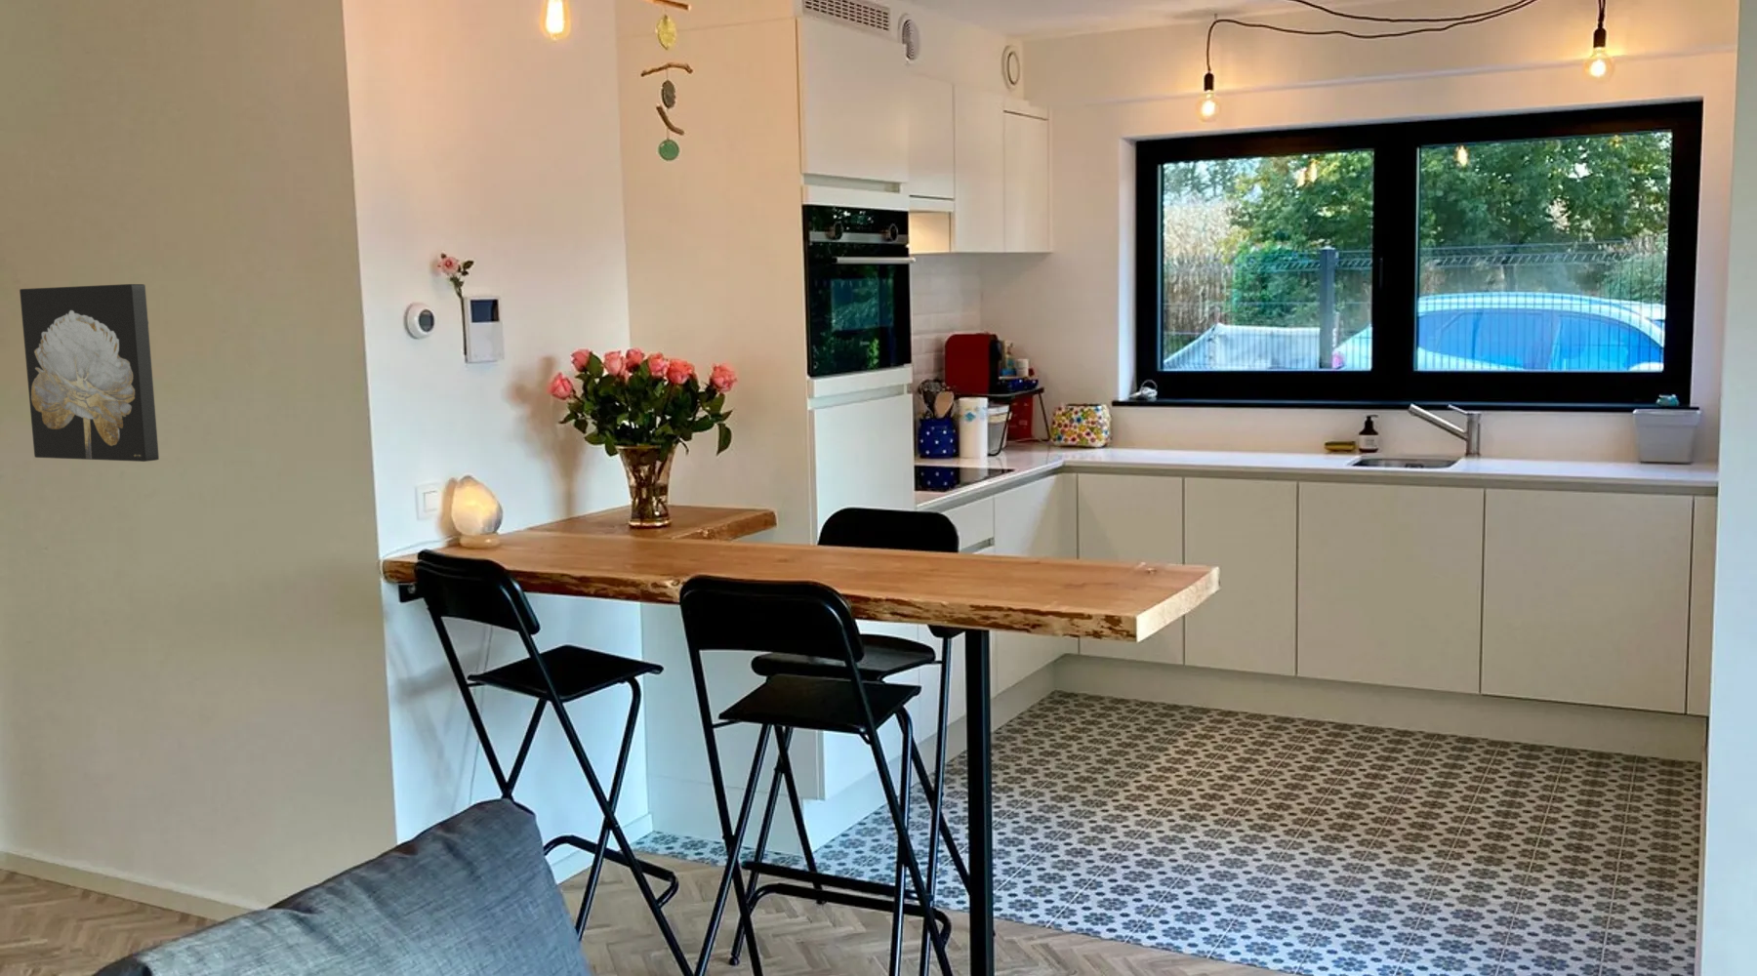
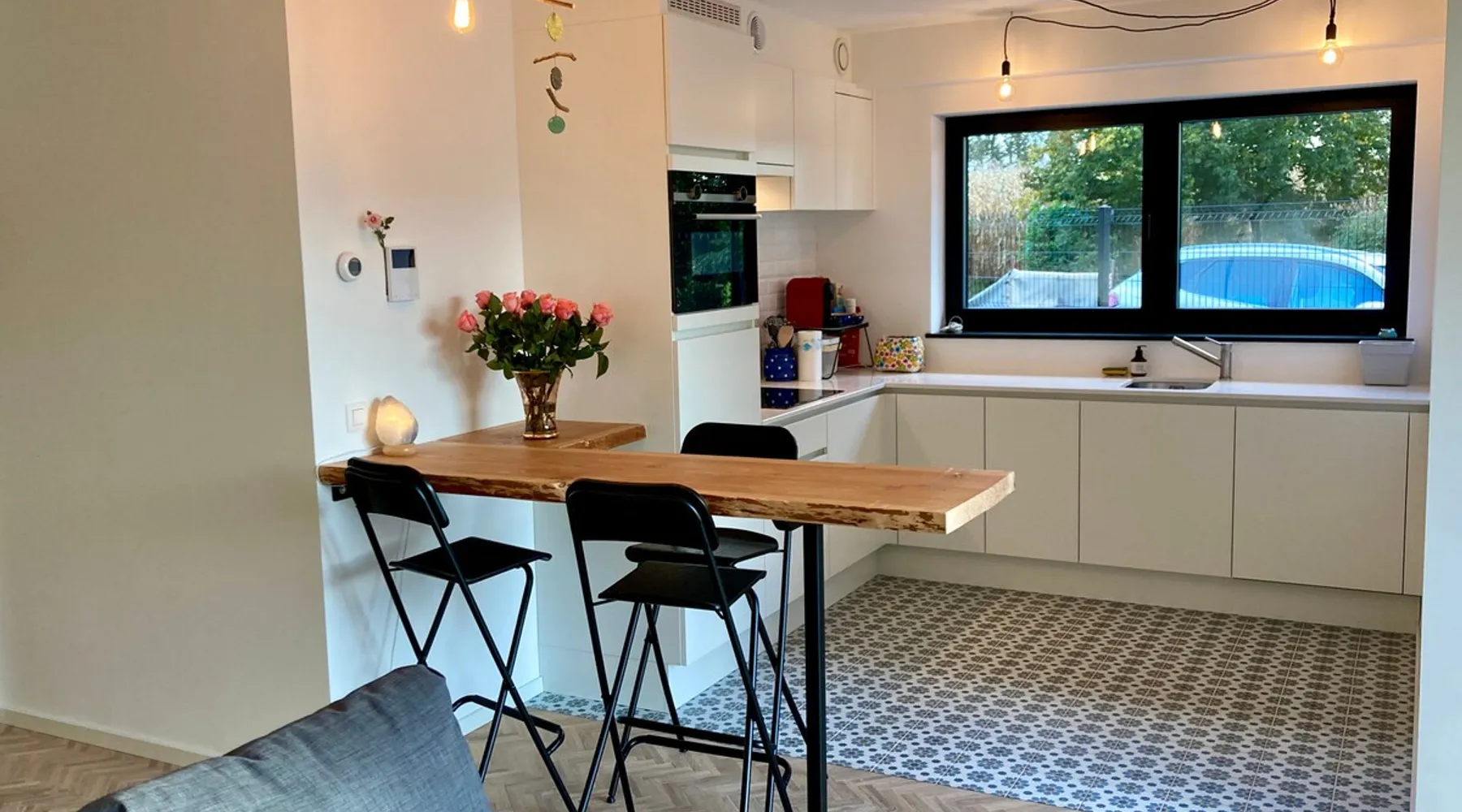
- wall art (89, 373)
